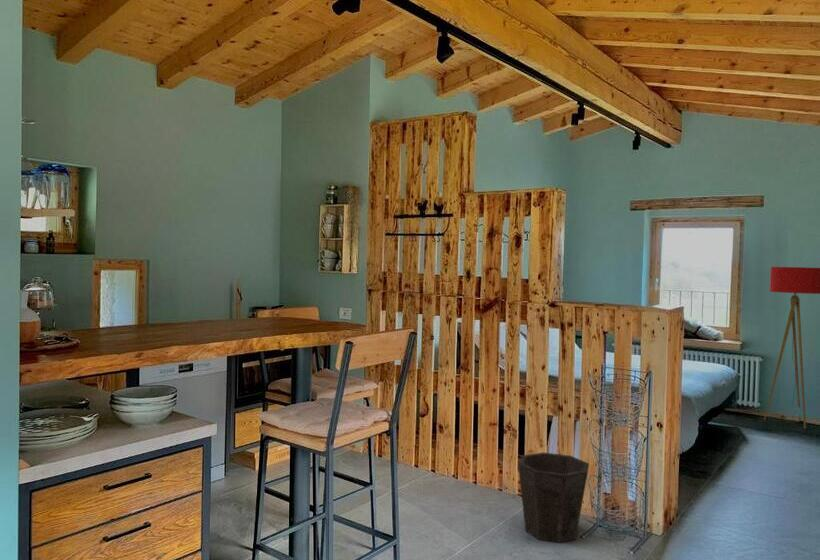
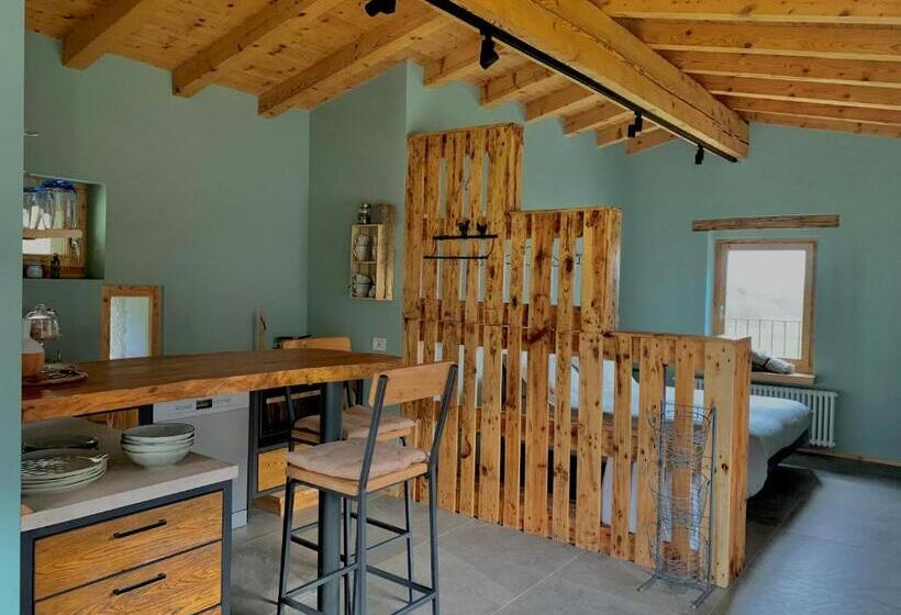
- floor lamp (792, 345)
- waste bin (552, 497)
